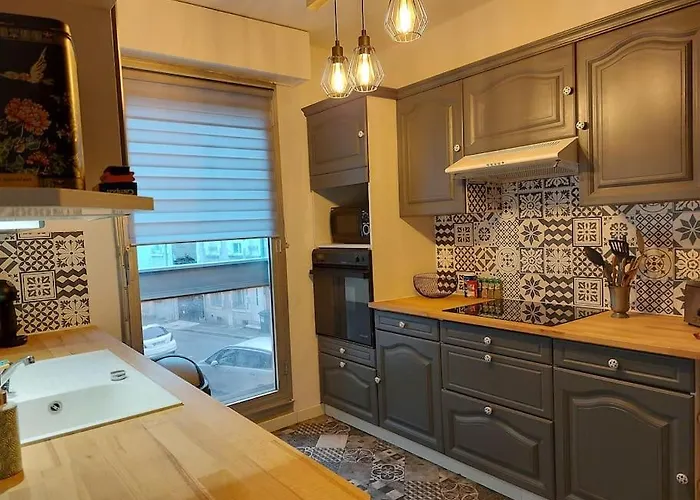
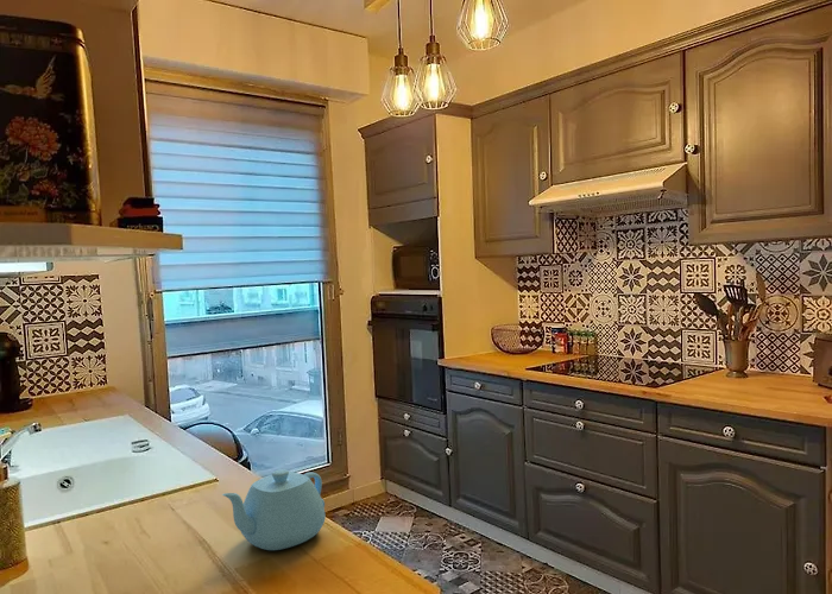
+ teapot (276, 506)
